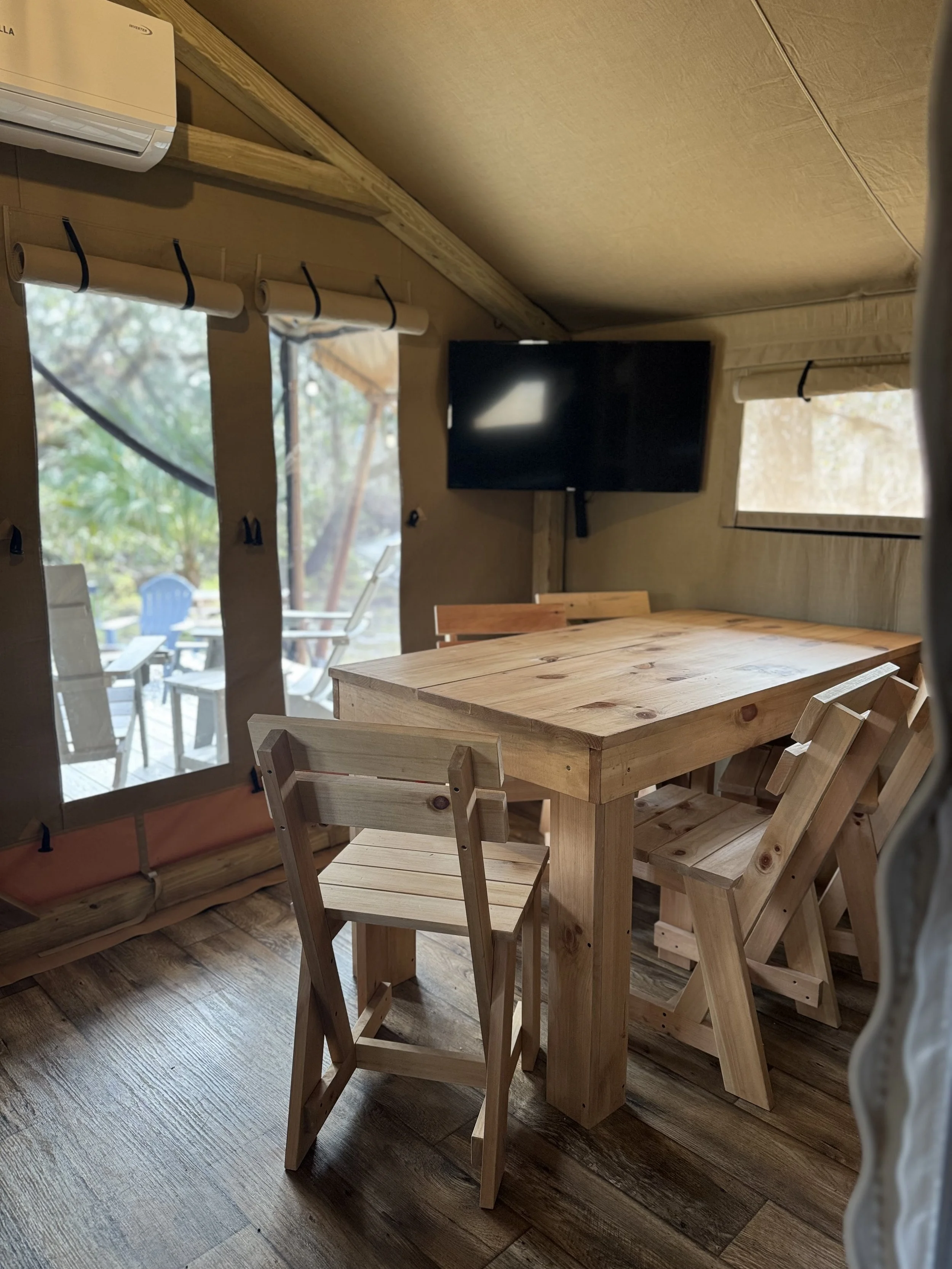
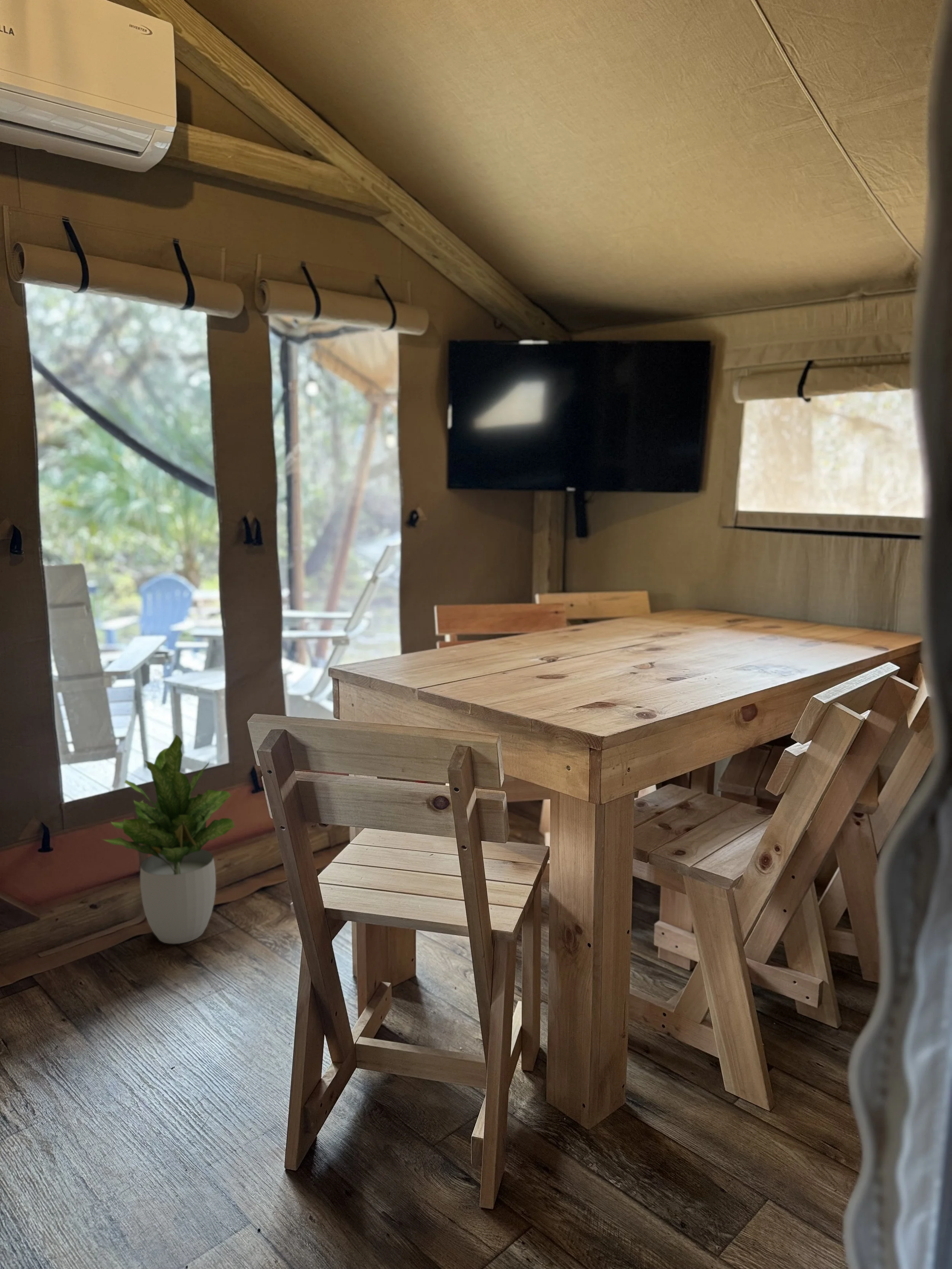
+ potted plant (175, 840)
